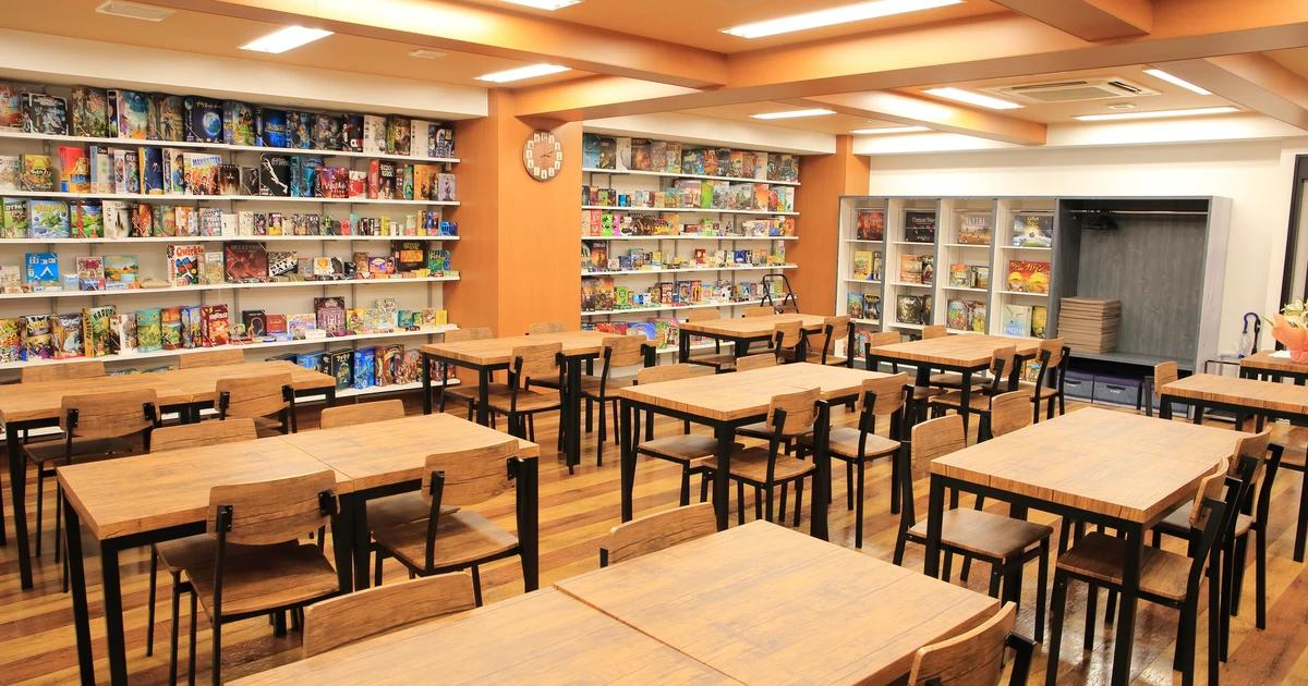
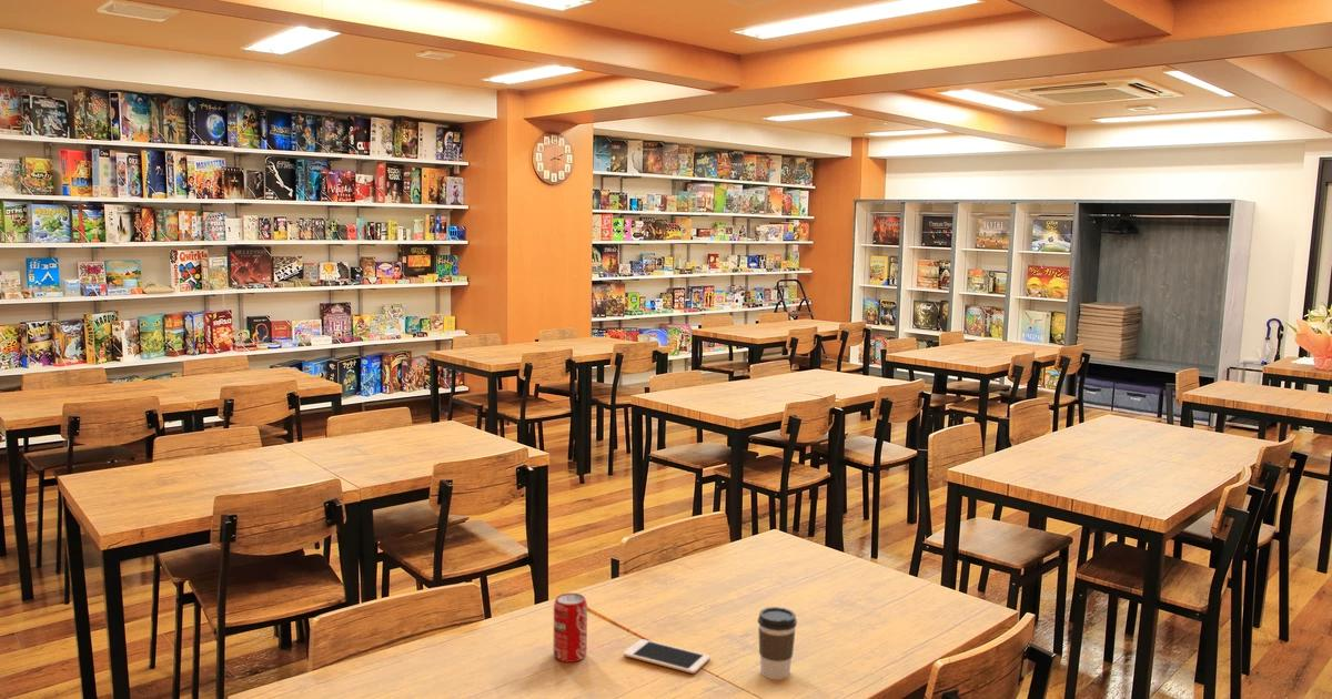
+ beverage can (569, 627)
+ cell phone (666, 656)
+ coffee cup (776, 644)
